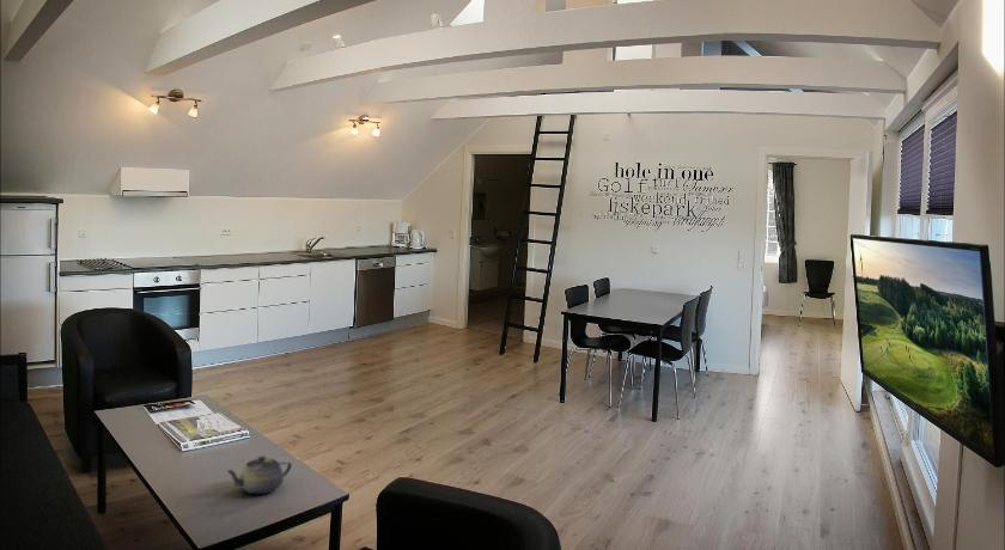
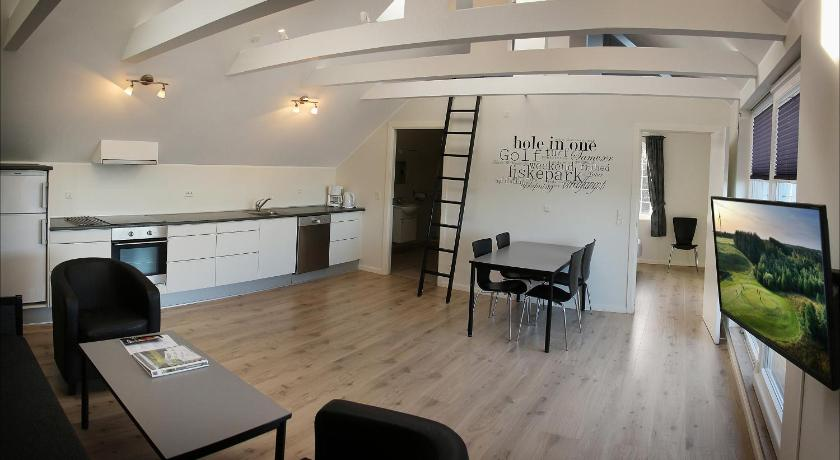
- teapot (258, 472)
